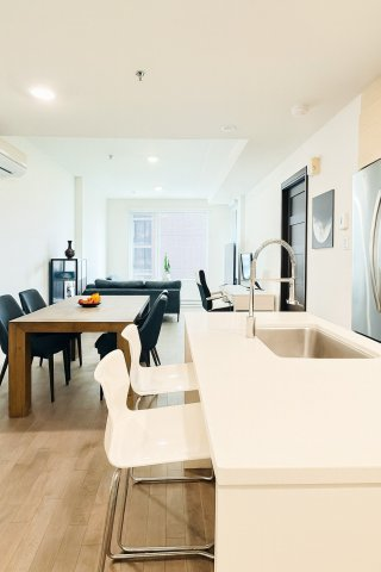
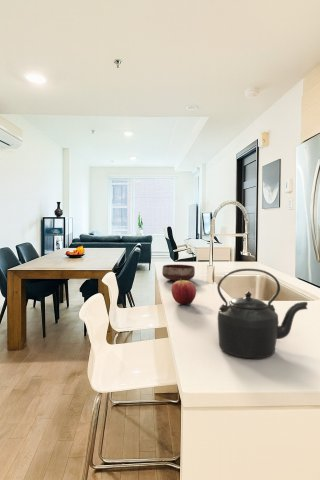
+ kettle (262, 308)
+ bowl (178, 273)
+ apple (183, 291)
